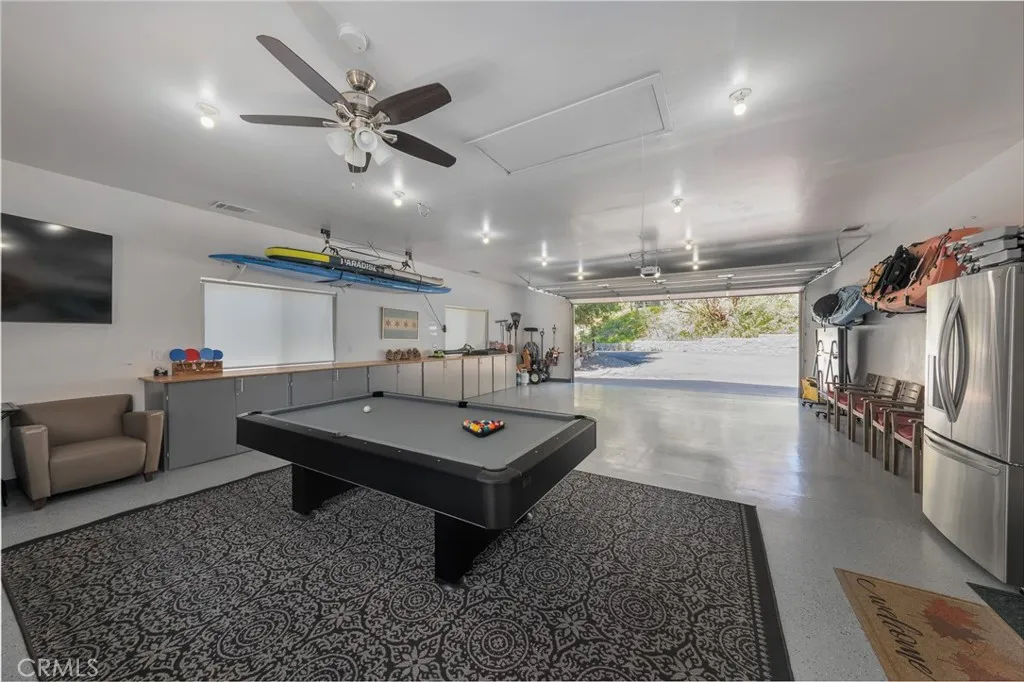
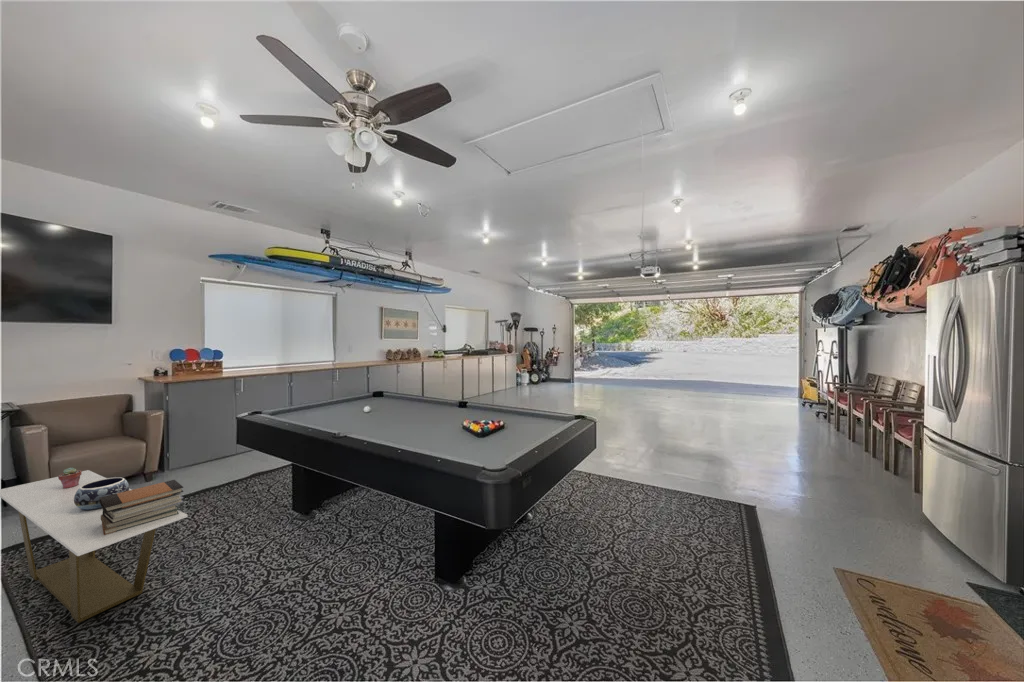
+ coffee table (84, 543)
+ potted succulent (70, 476)
+ decorative bowl (102, 493)
+ book stack (143, 504)
